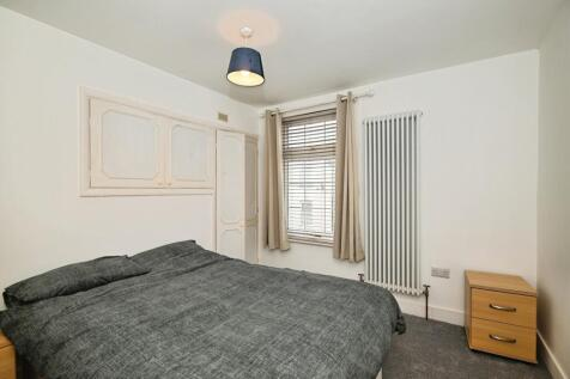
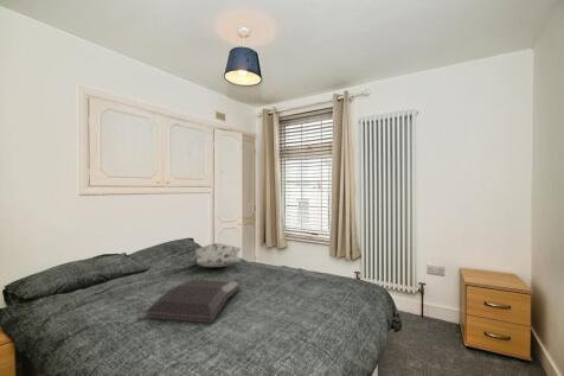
+ decorative pillow (216, 255)
+ serving tray (199, 294)
